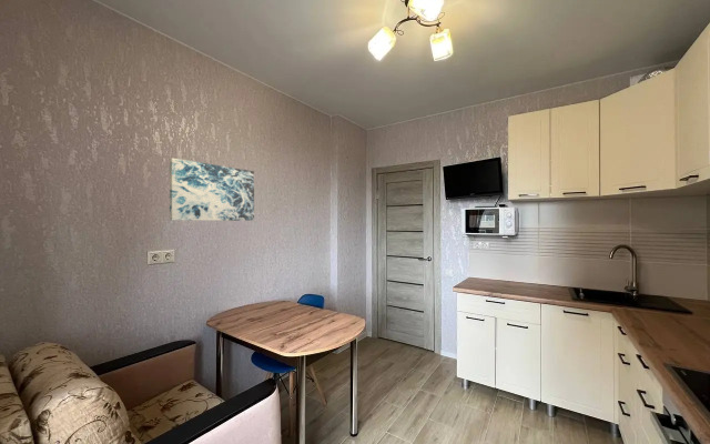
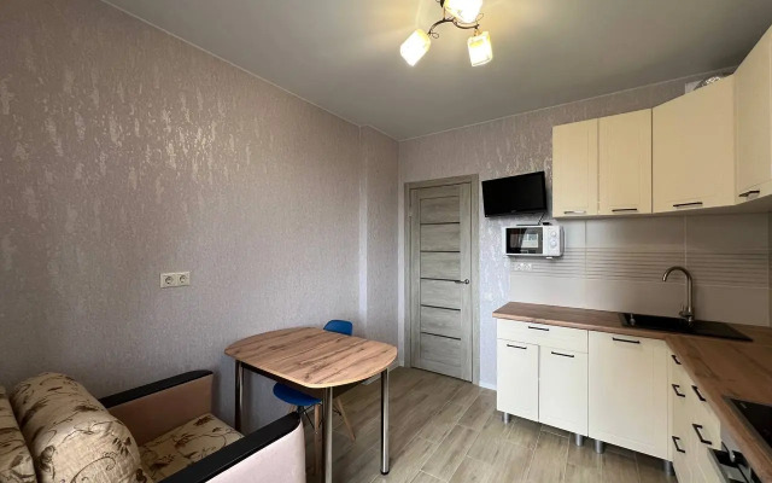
- wall art (216, 192)
